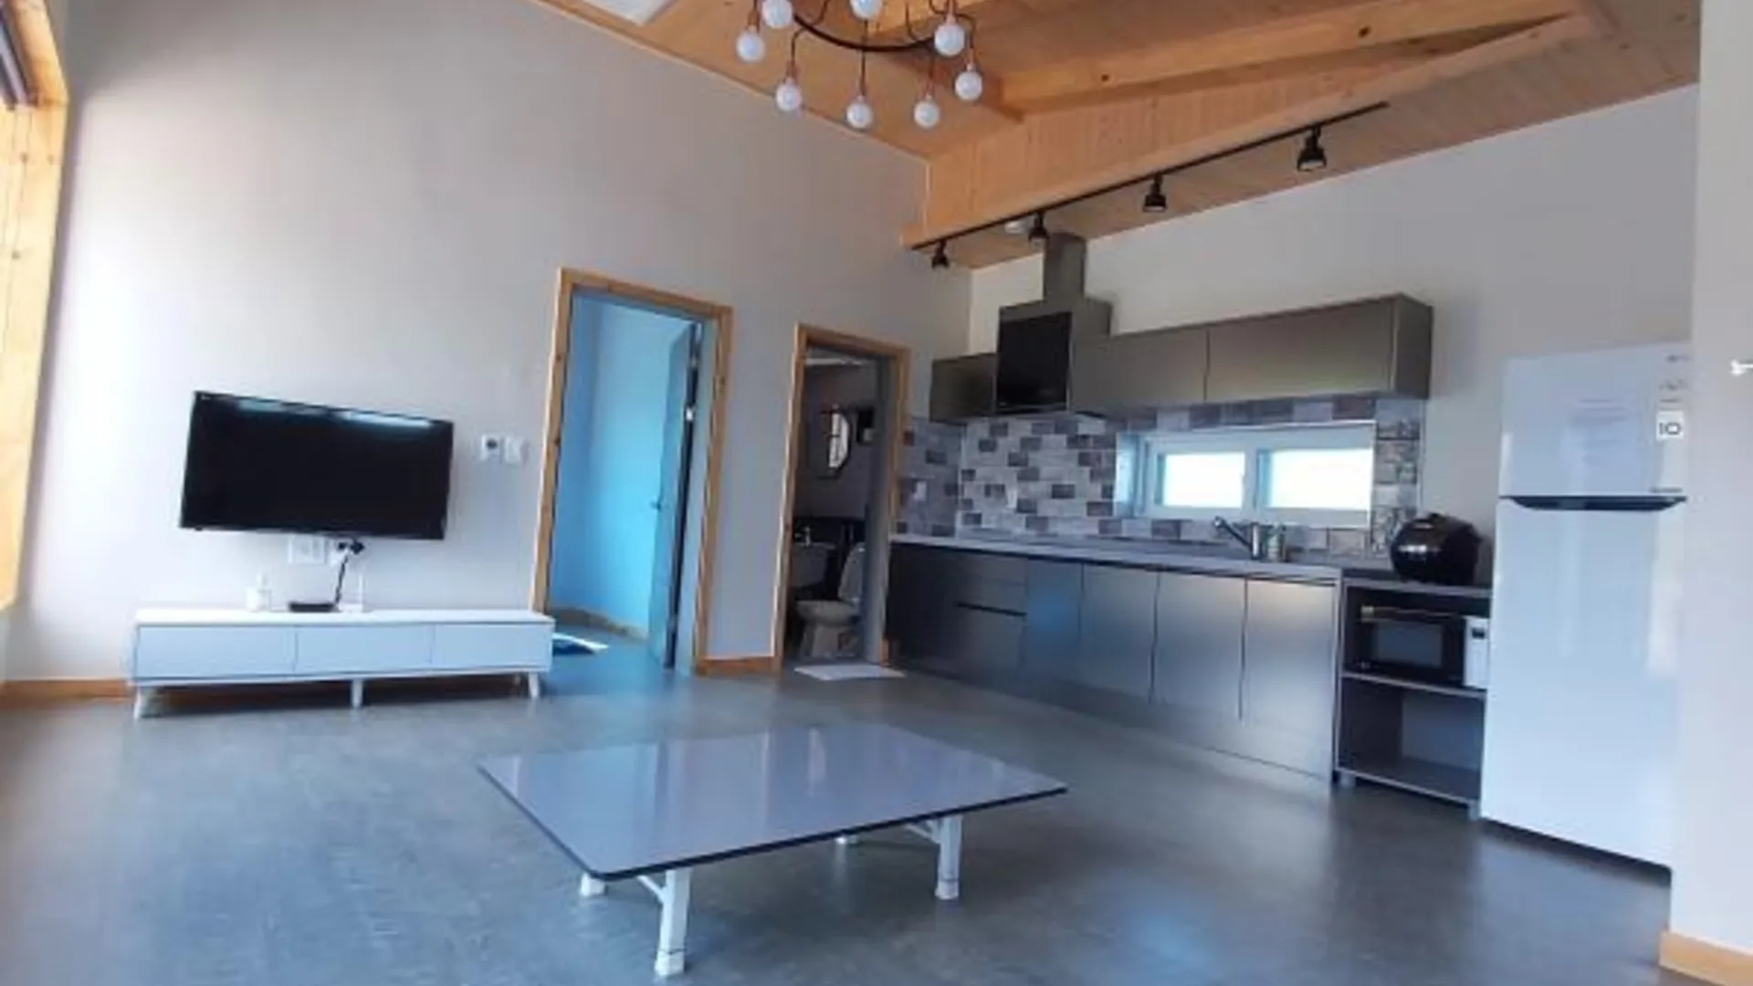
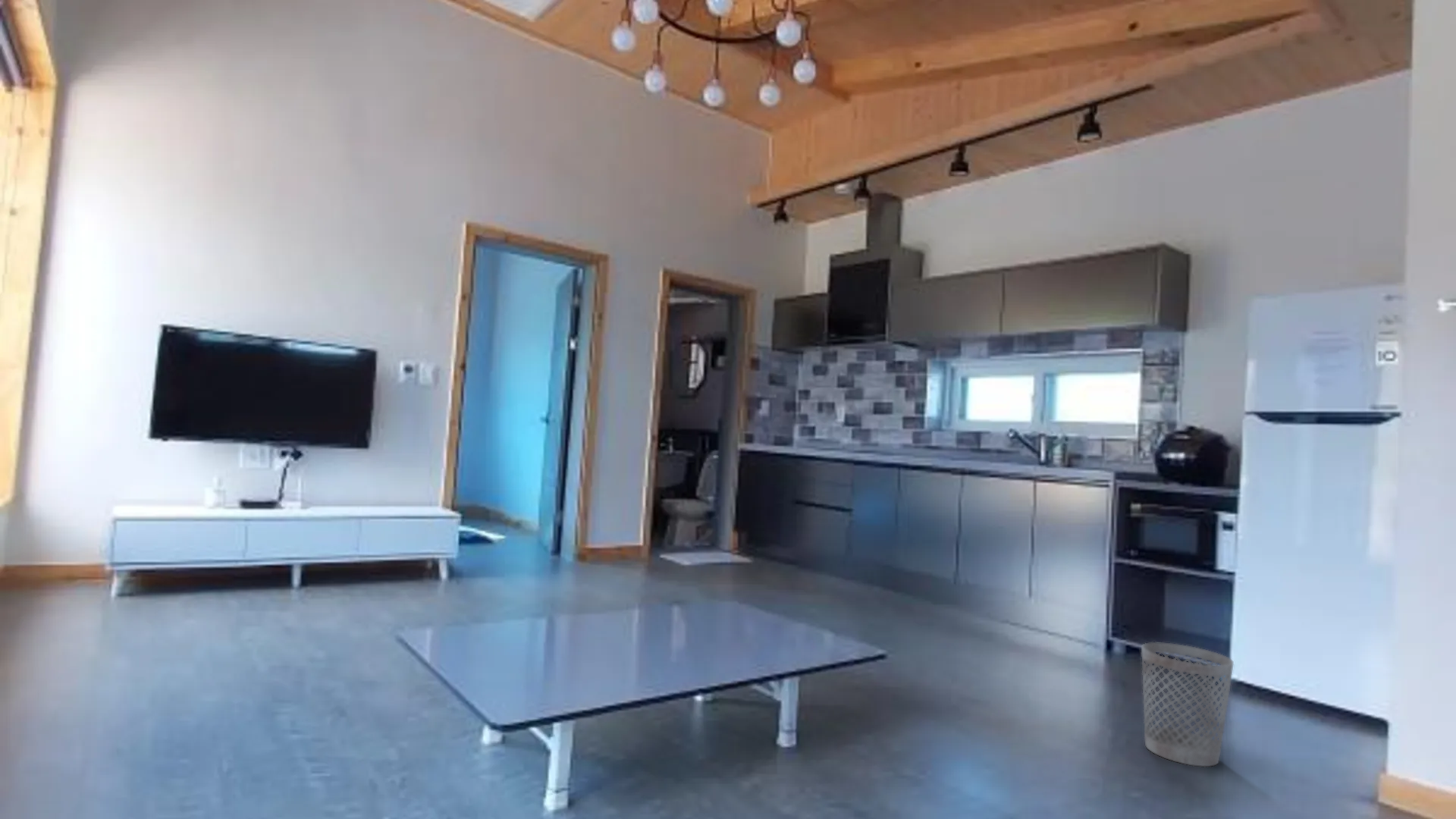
+ wastebasket (1184, 704)
